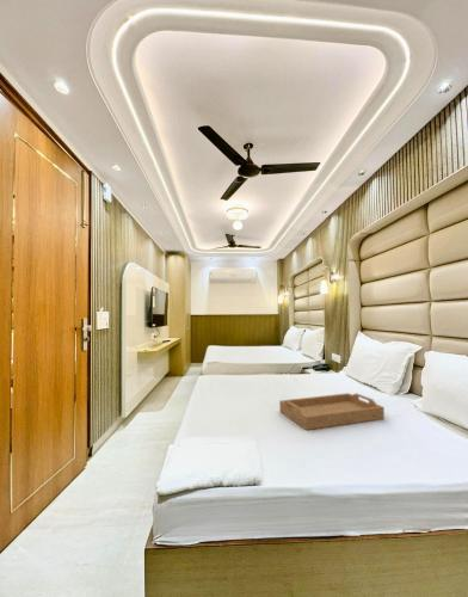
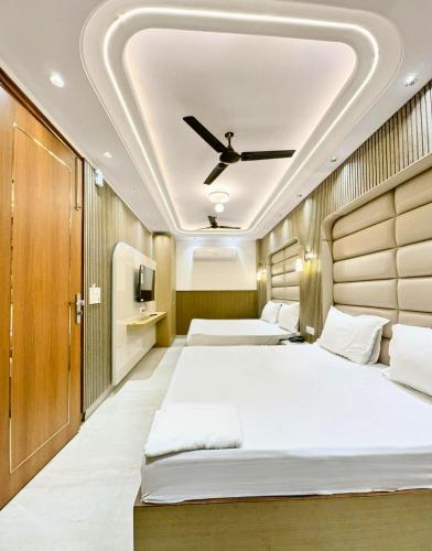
- serving tray (330, 407)
